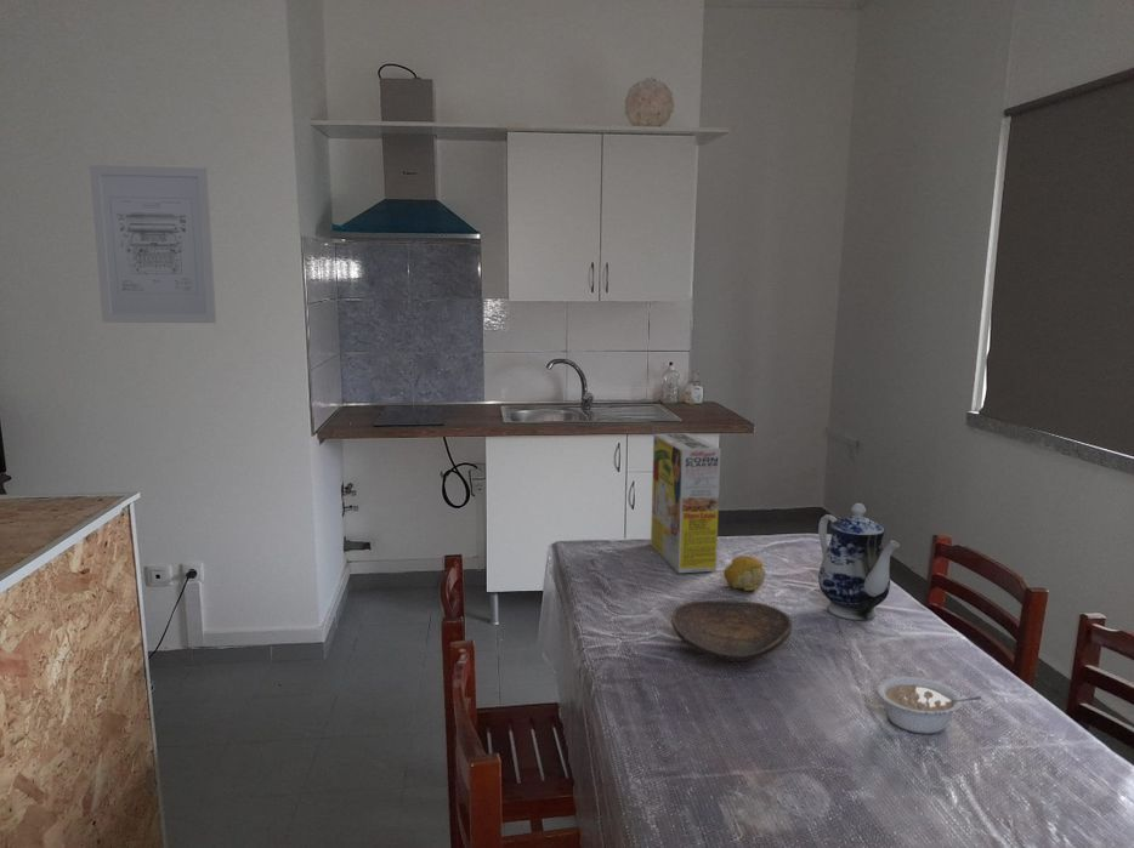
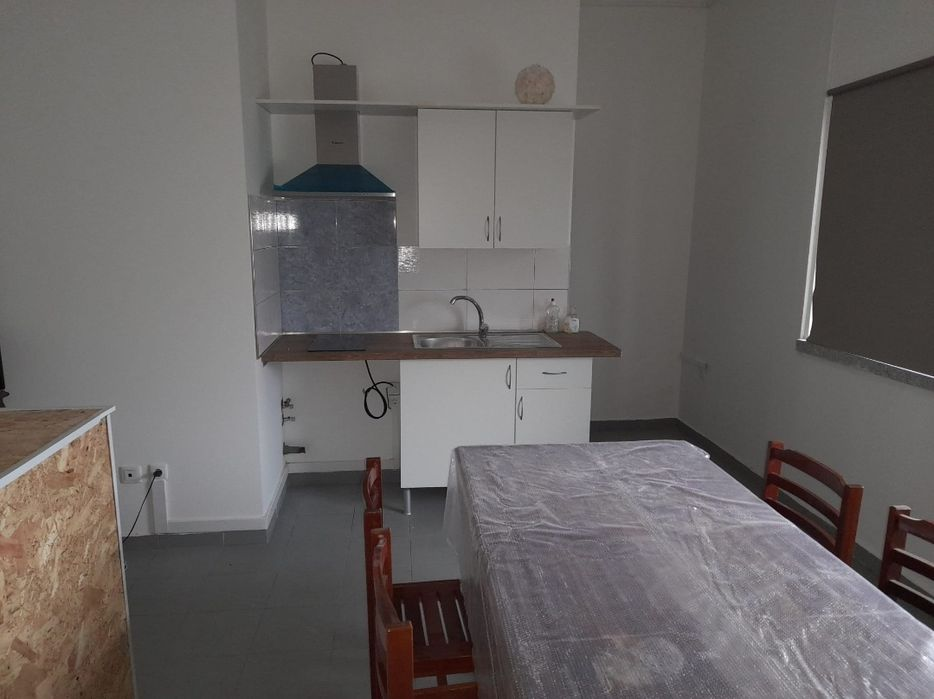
- teapot (855, 558)
- fruit (744, 571)
- wall art (154, 245)
- legume (920, 704)
- decorative bowl (730, 633)
- cereal box (684, 499)
